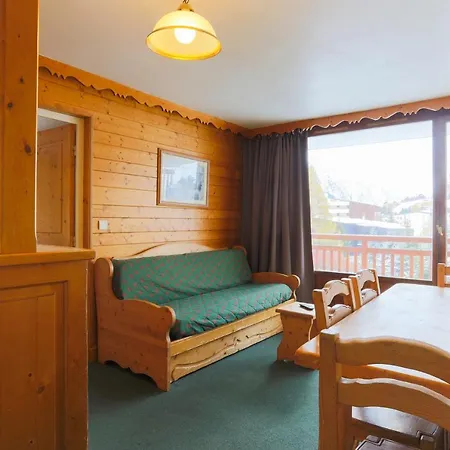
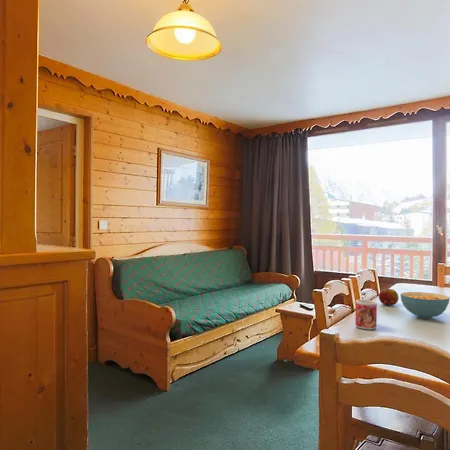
+ mug (366, 313)
+ fruit (388, 296)
+ cereal bowl (424, 306)
